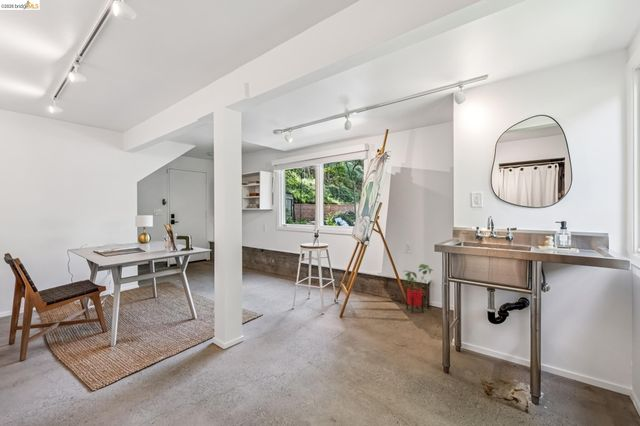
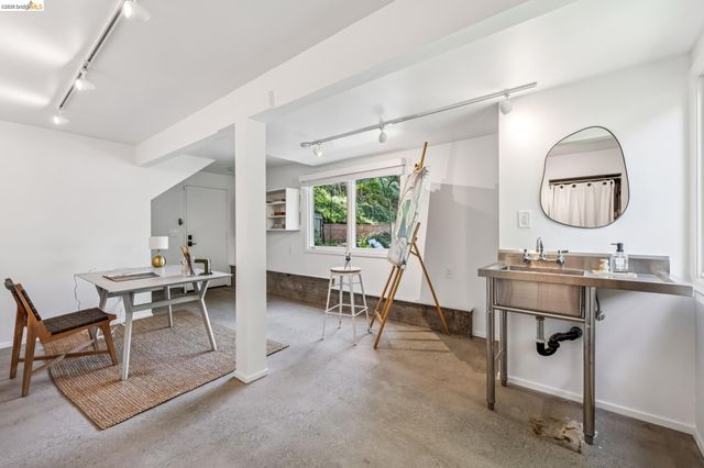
- house plant (415, 286)
